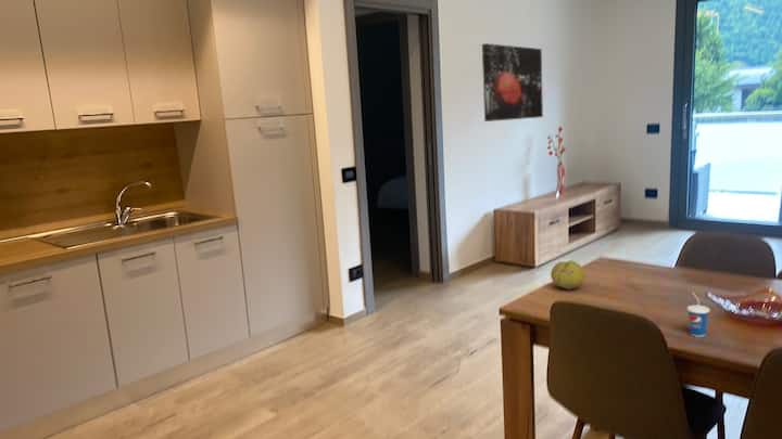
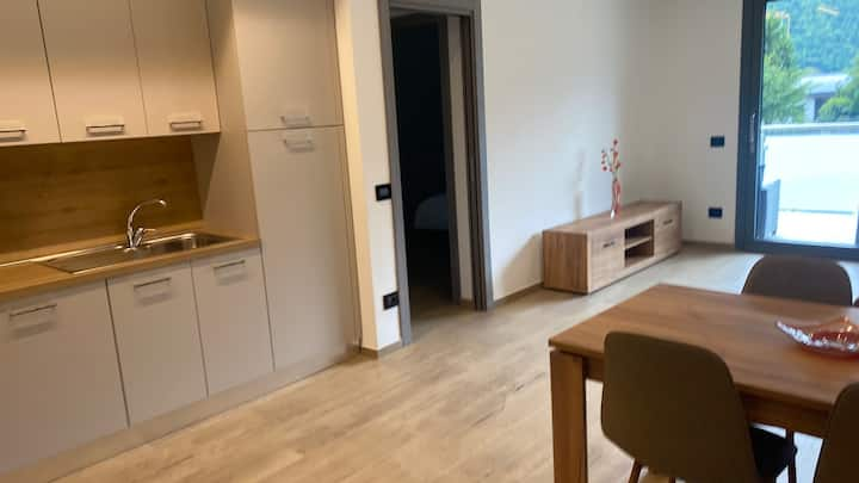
- fruit (568, 274)
- cup (697, 313)
- wall art (514, 82)
